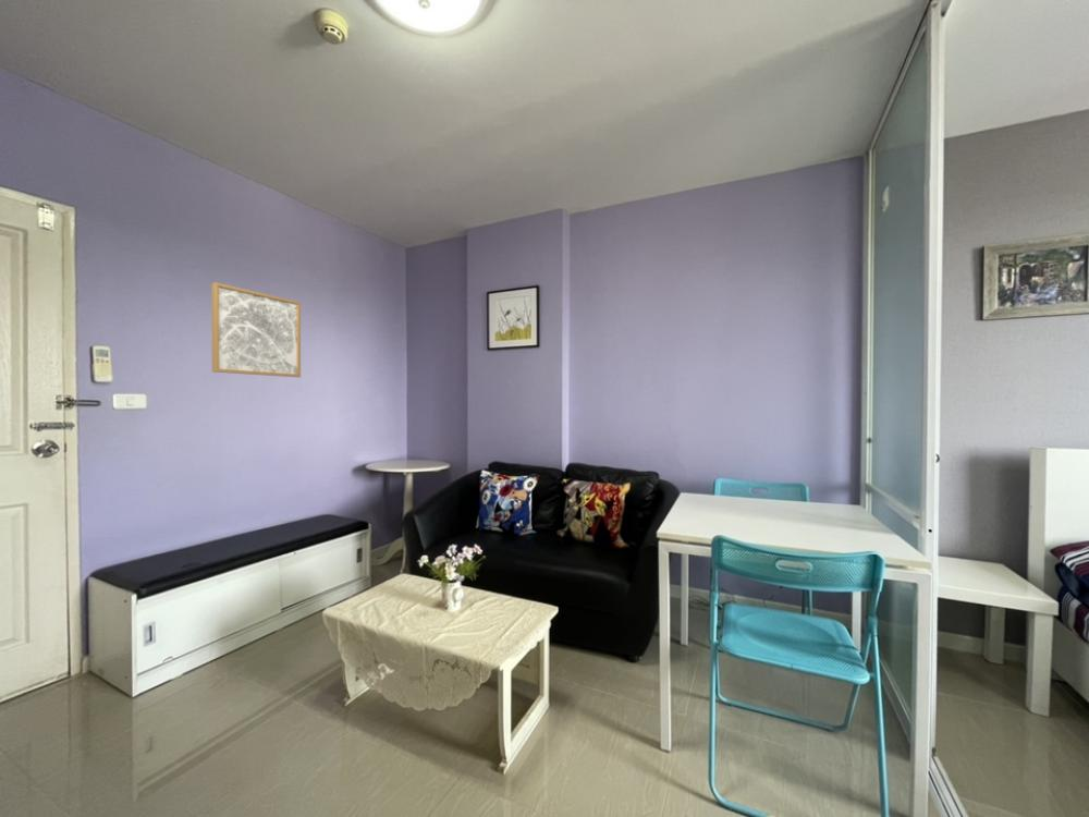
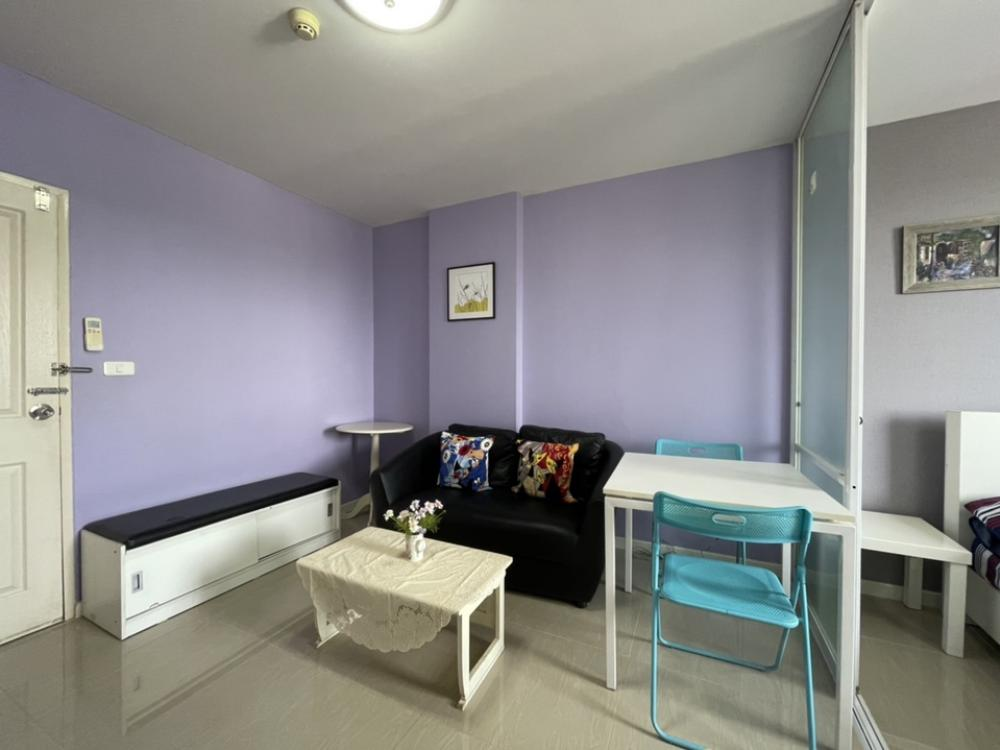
- wall art (259, 333)
